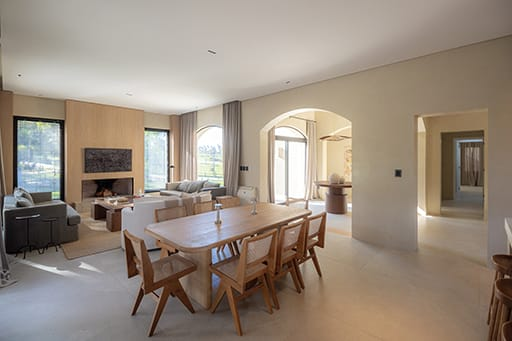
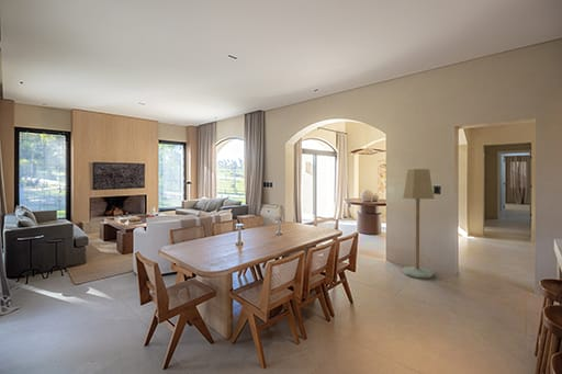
+ floor lamp (417, 222)
